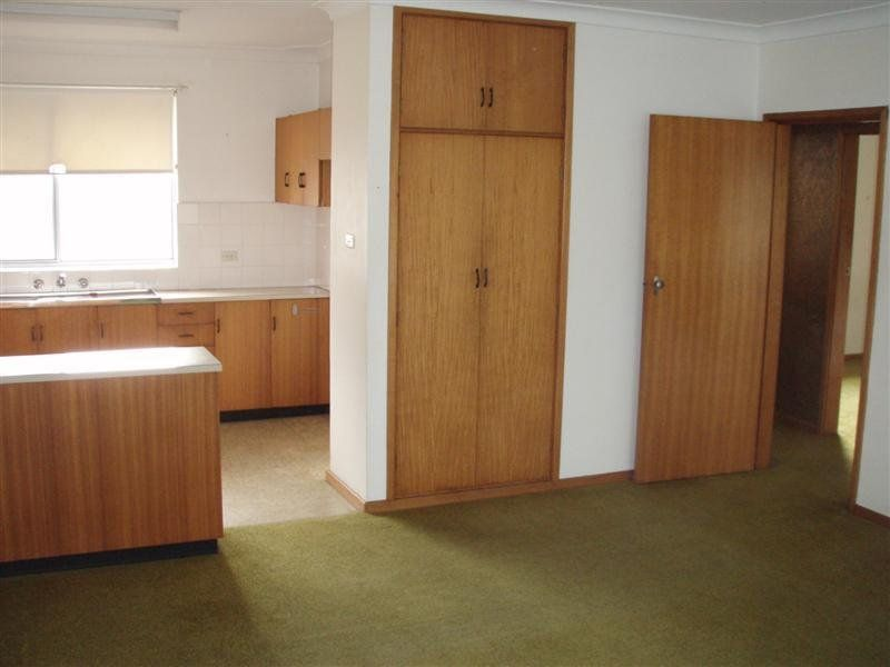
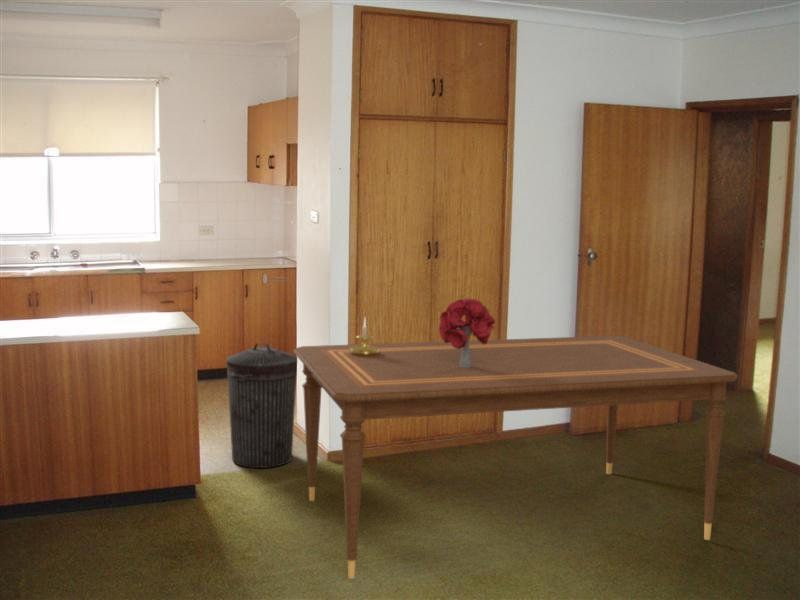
+ trash can (262, 401)
+ candle holder (365, 335)
+ bouquet (464, 332)
+ dining table (502, 411)
